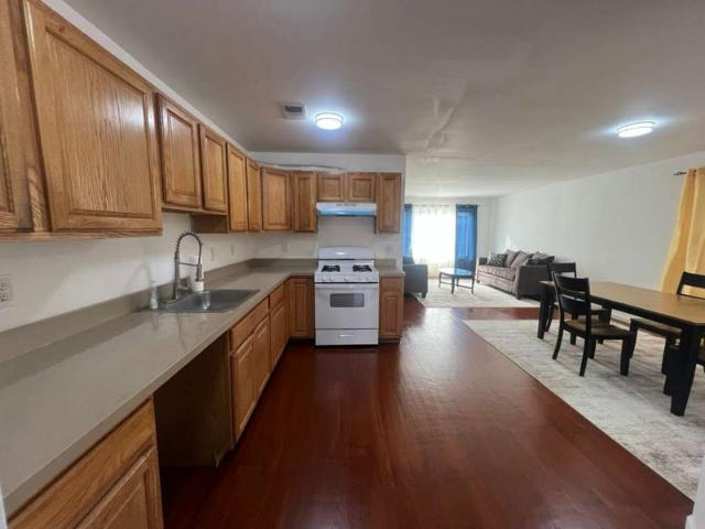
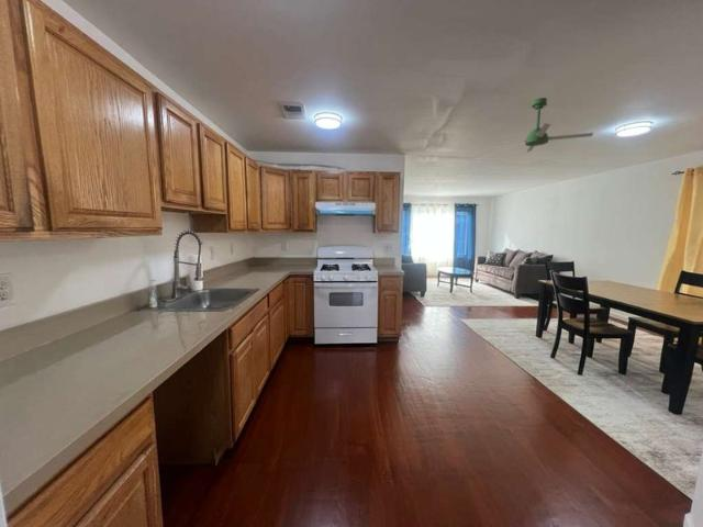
+ ceiling fan (537, 122)
